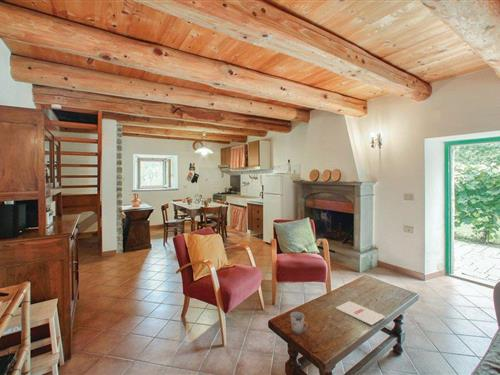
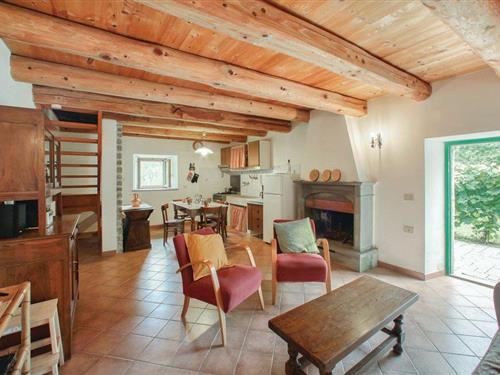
- cup (299, 324)
- magazine (359, 312)
